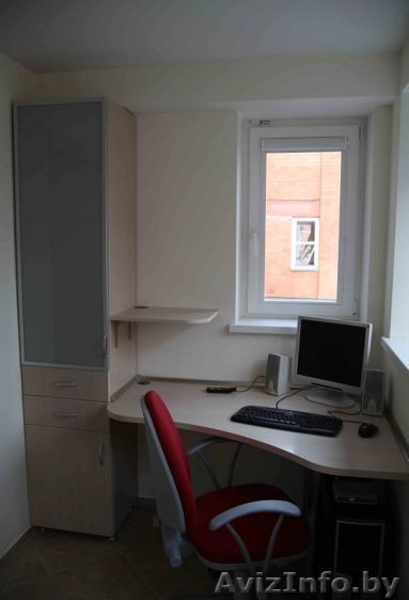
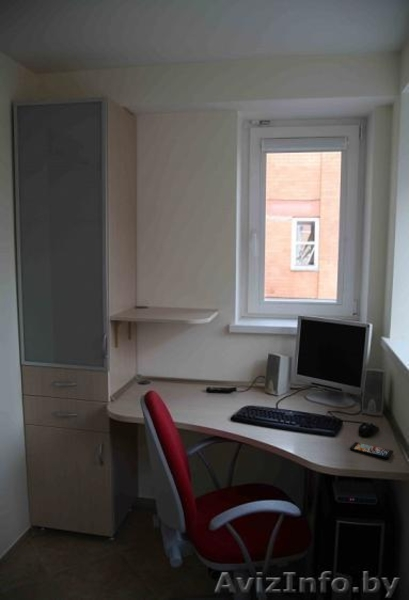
+ smartphone (371, 450)
